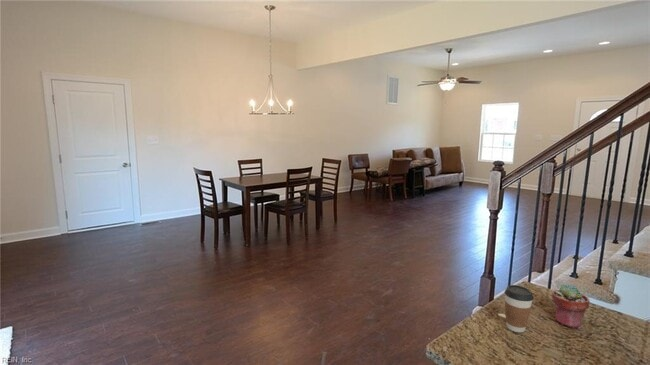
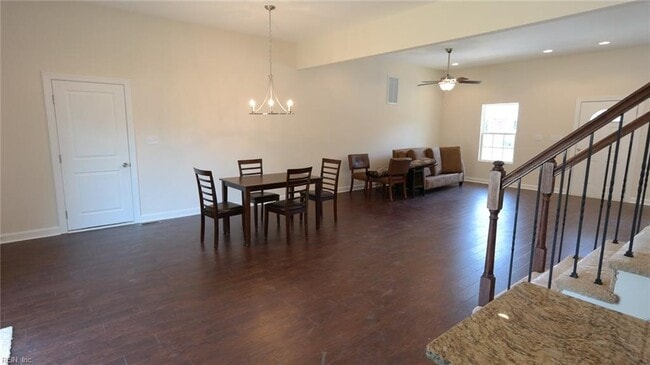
- potted succulent (569, 303)
- coffee cup (517, 309)
